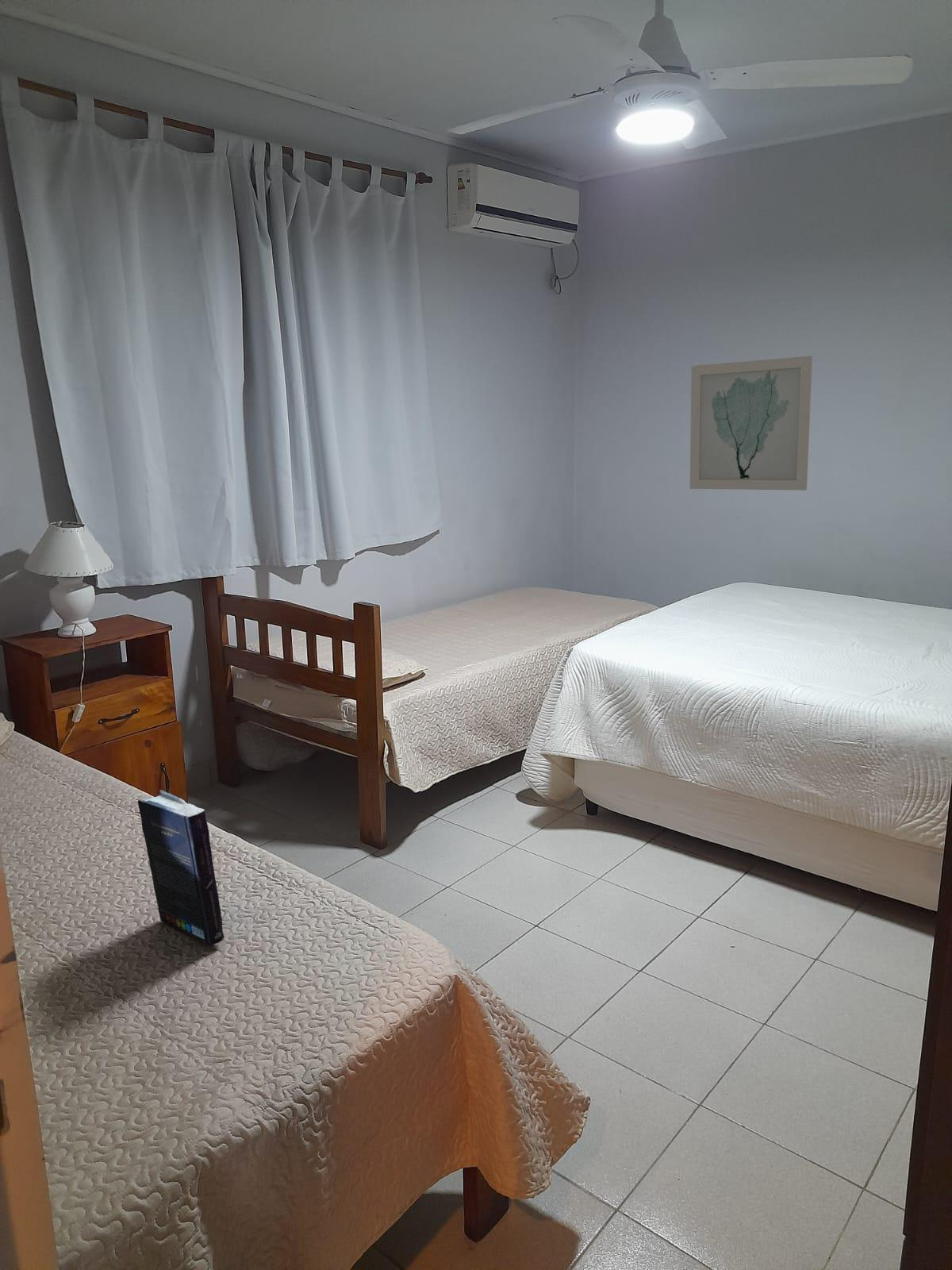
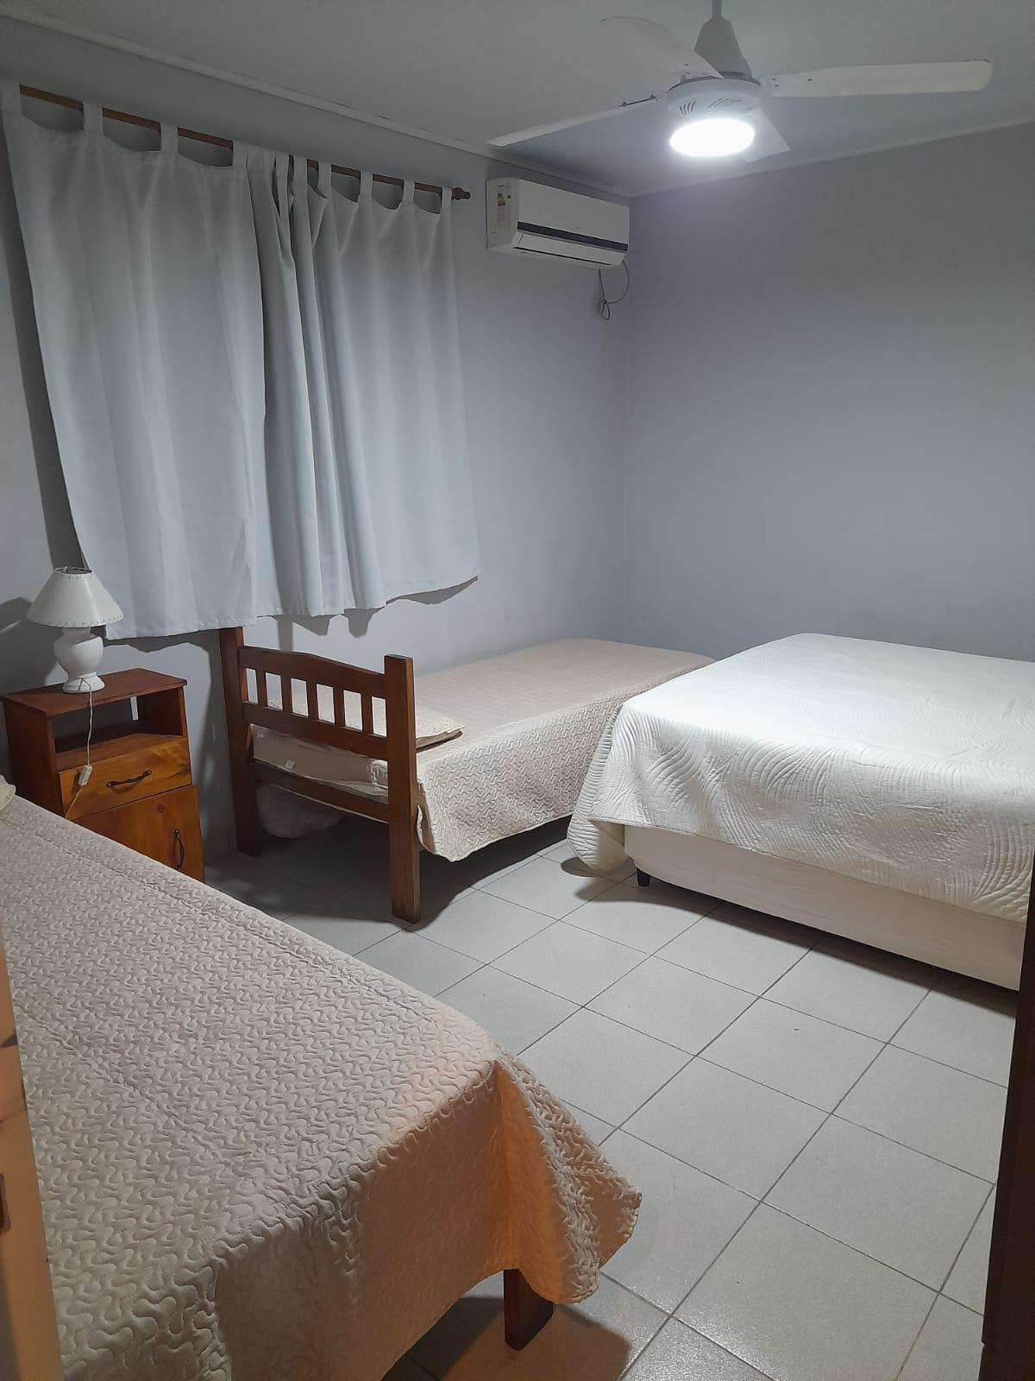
- hardback book (181, 868)
- wall art (747, 426)
